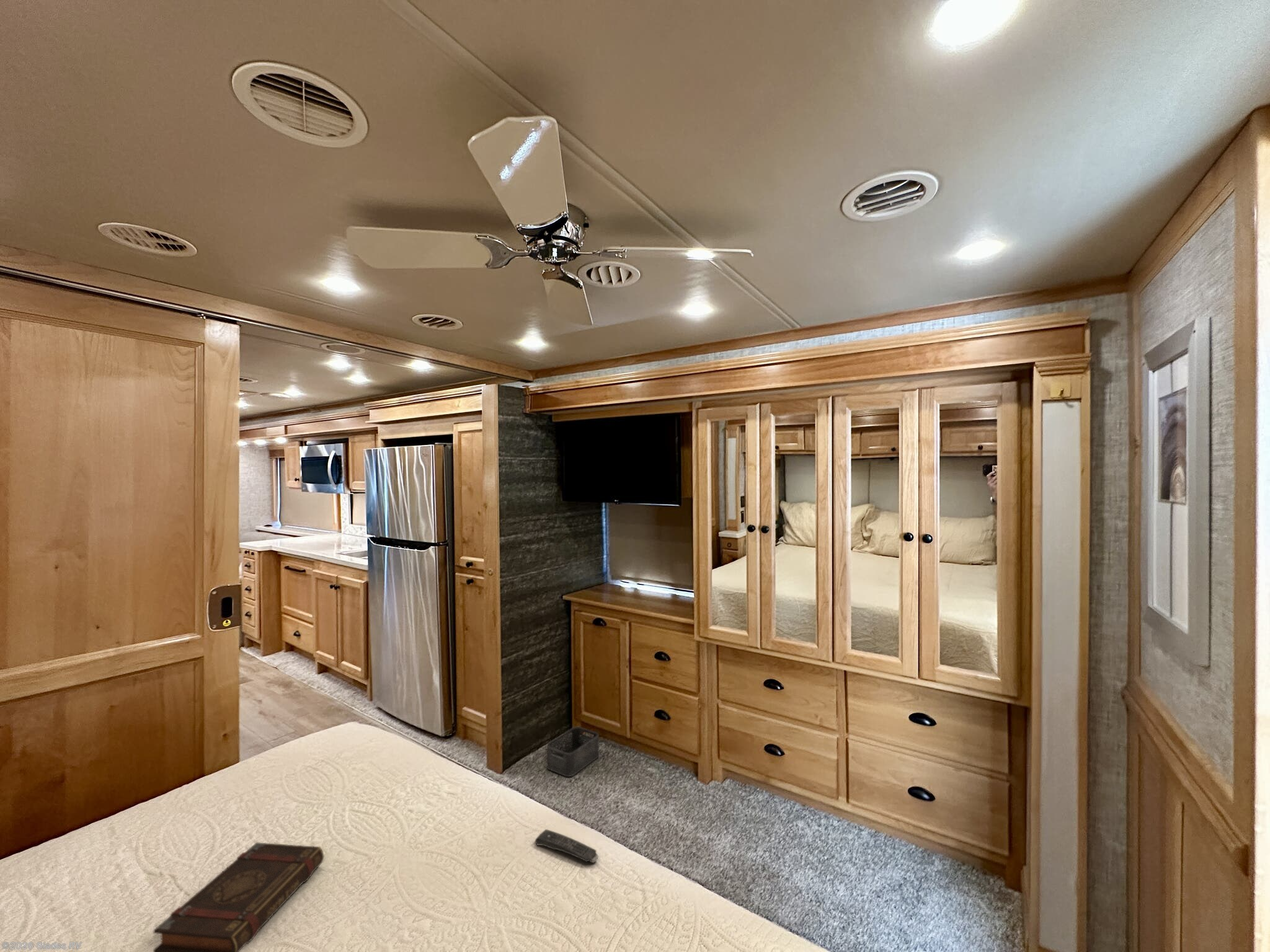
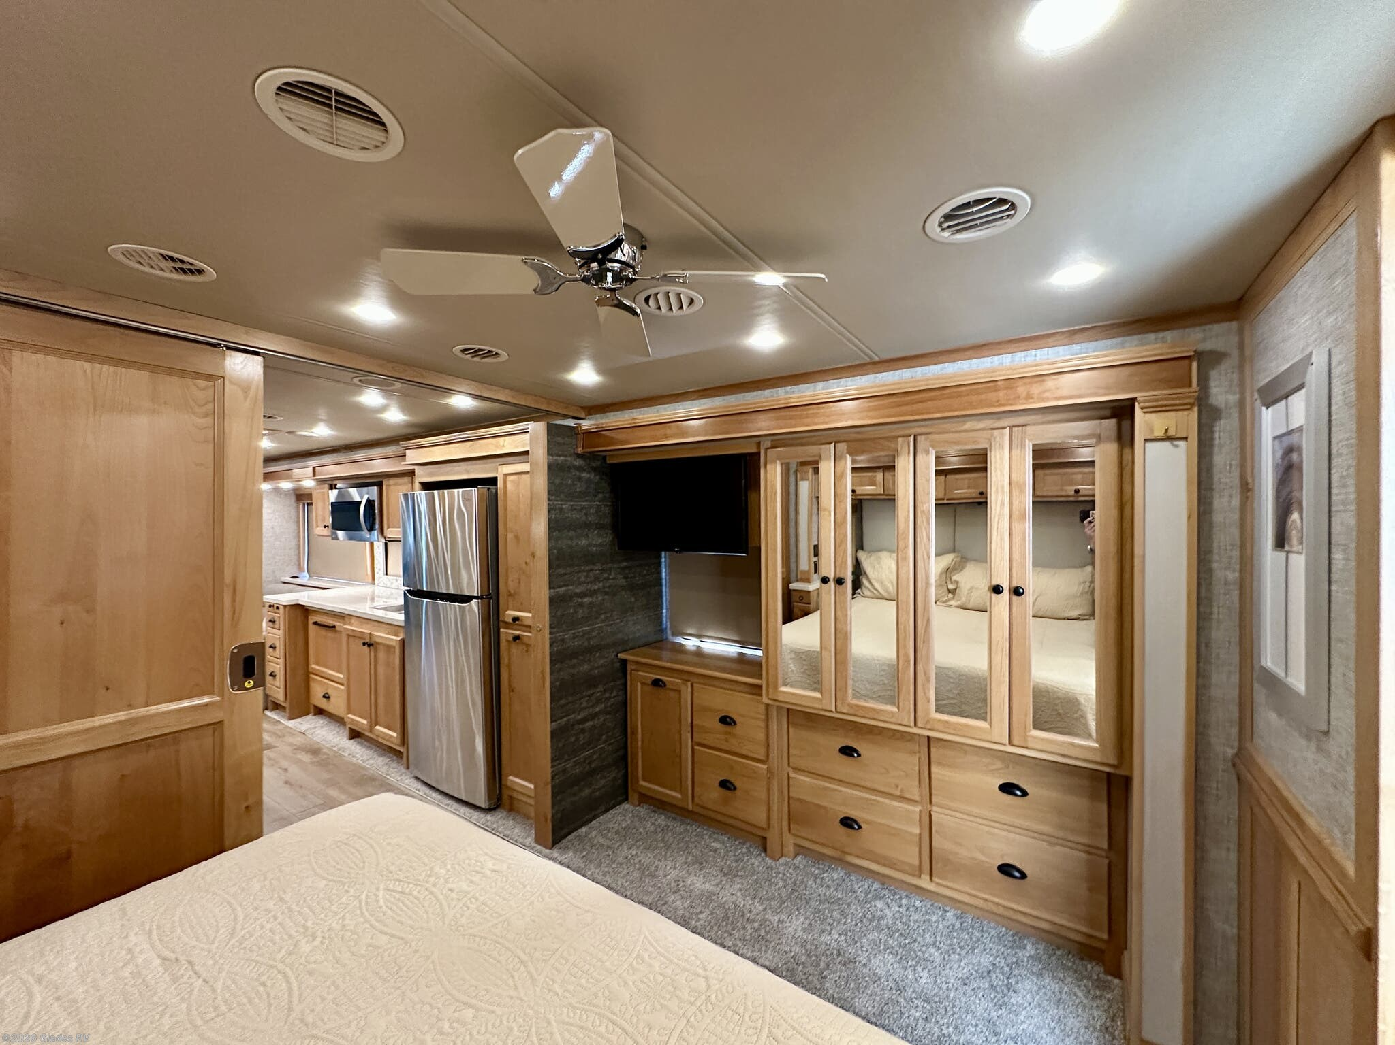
- storage bin (573, 751)
- book (247, 894)
- remote control (567, 846)
